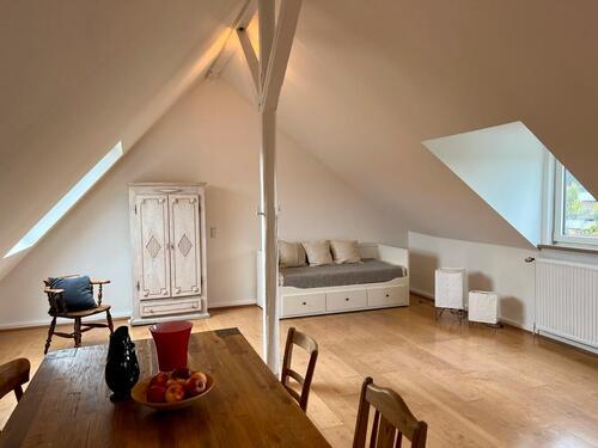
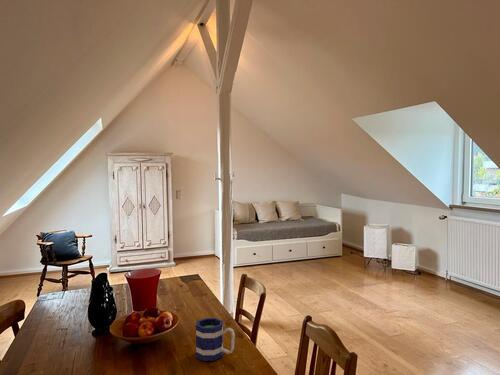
+ mug (215, 339)
